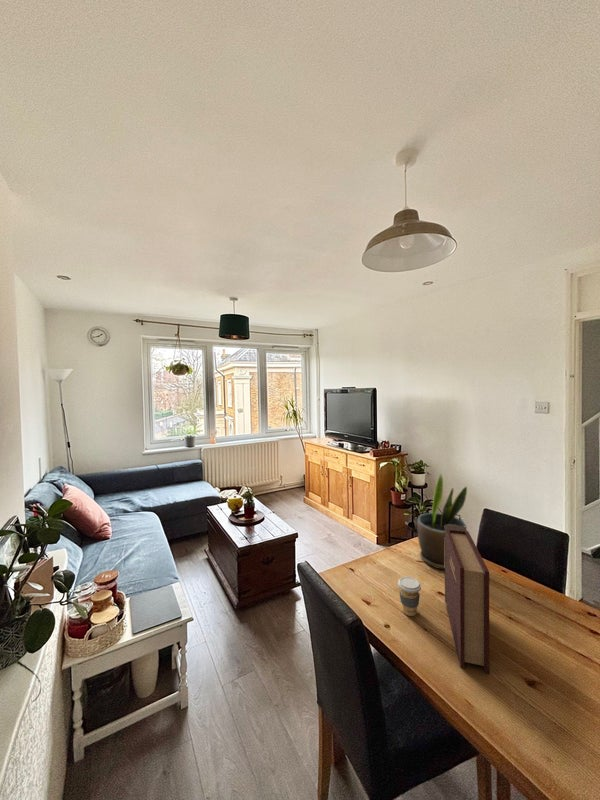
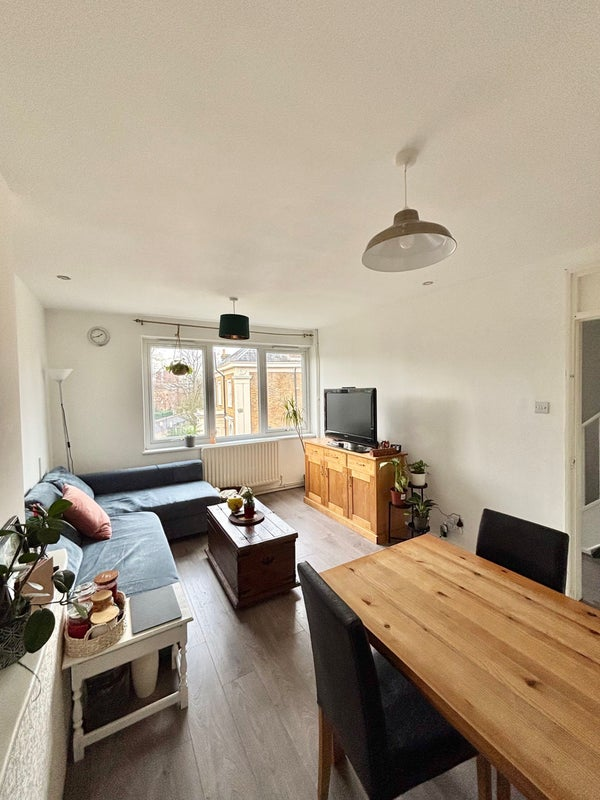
- potted plant (441, 520)
- book (463, 587)
- coffee cup (409, 596)
